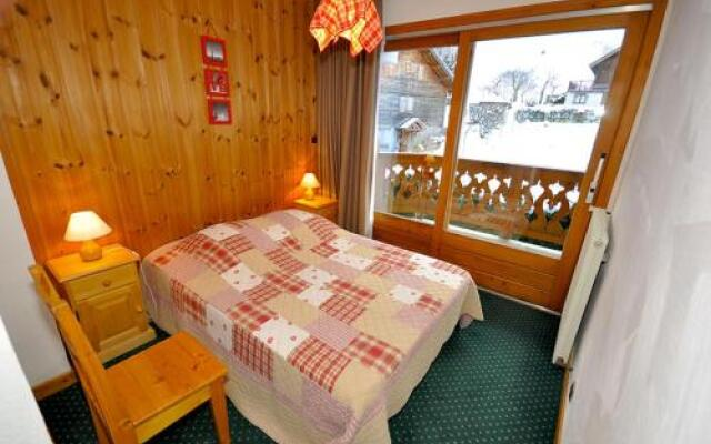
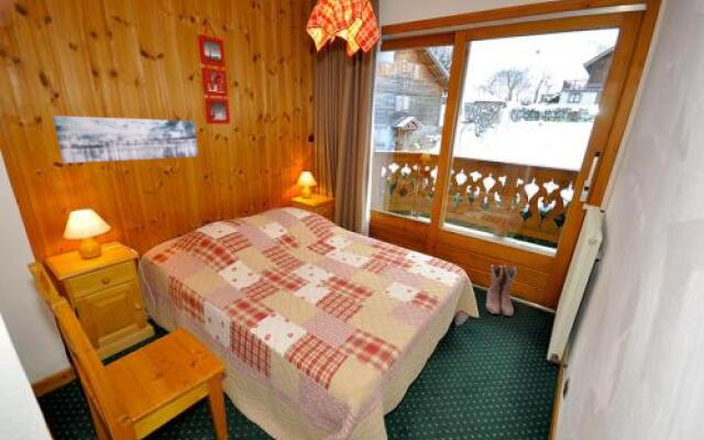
+ boots (502, 287)
+ wall art (136, 139)
